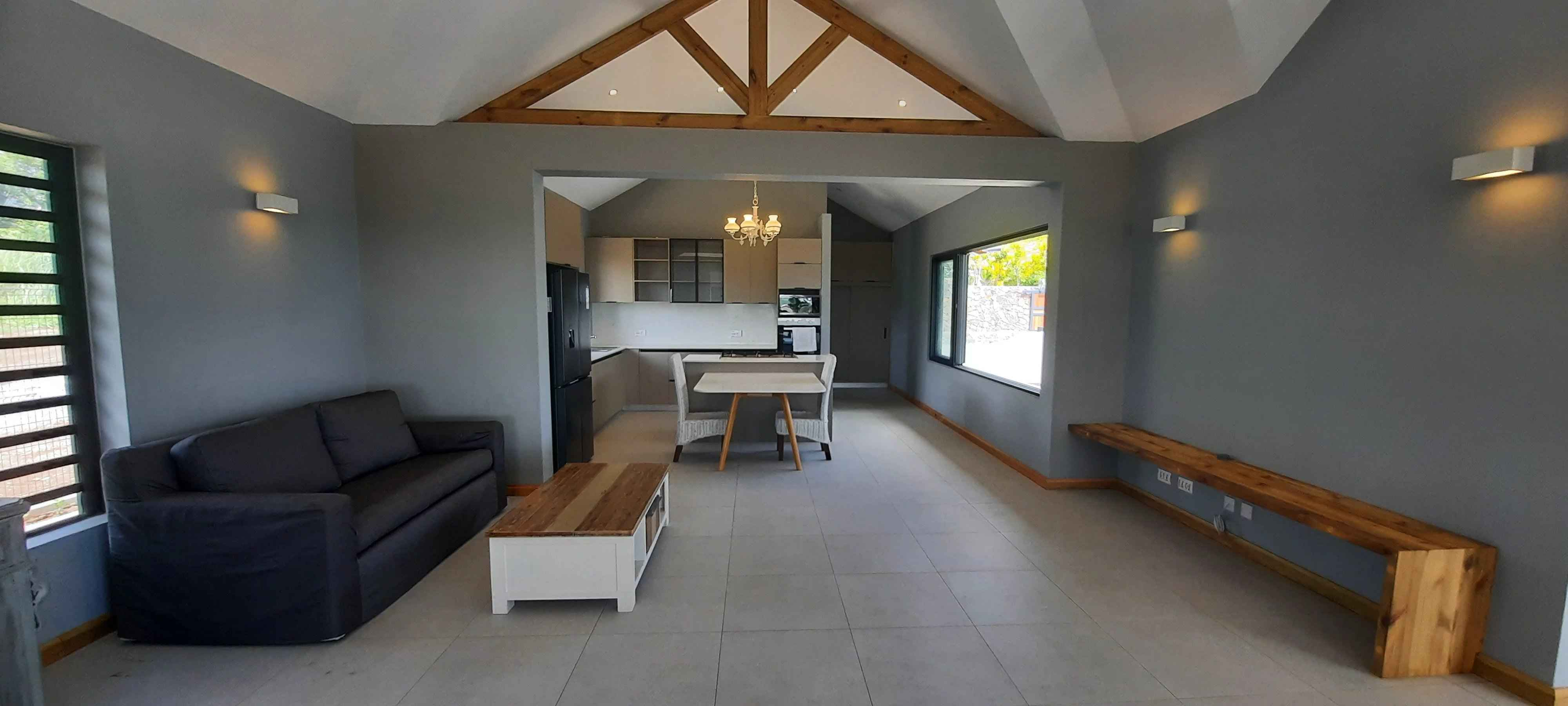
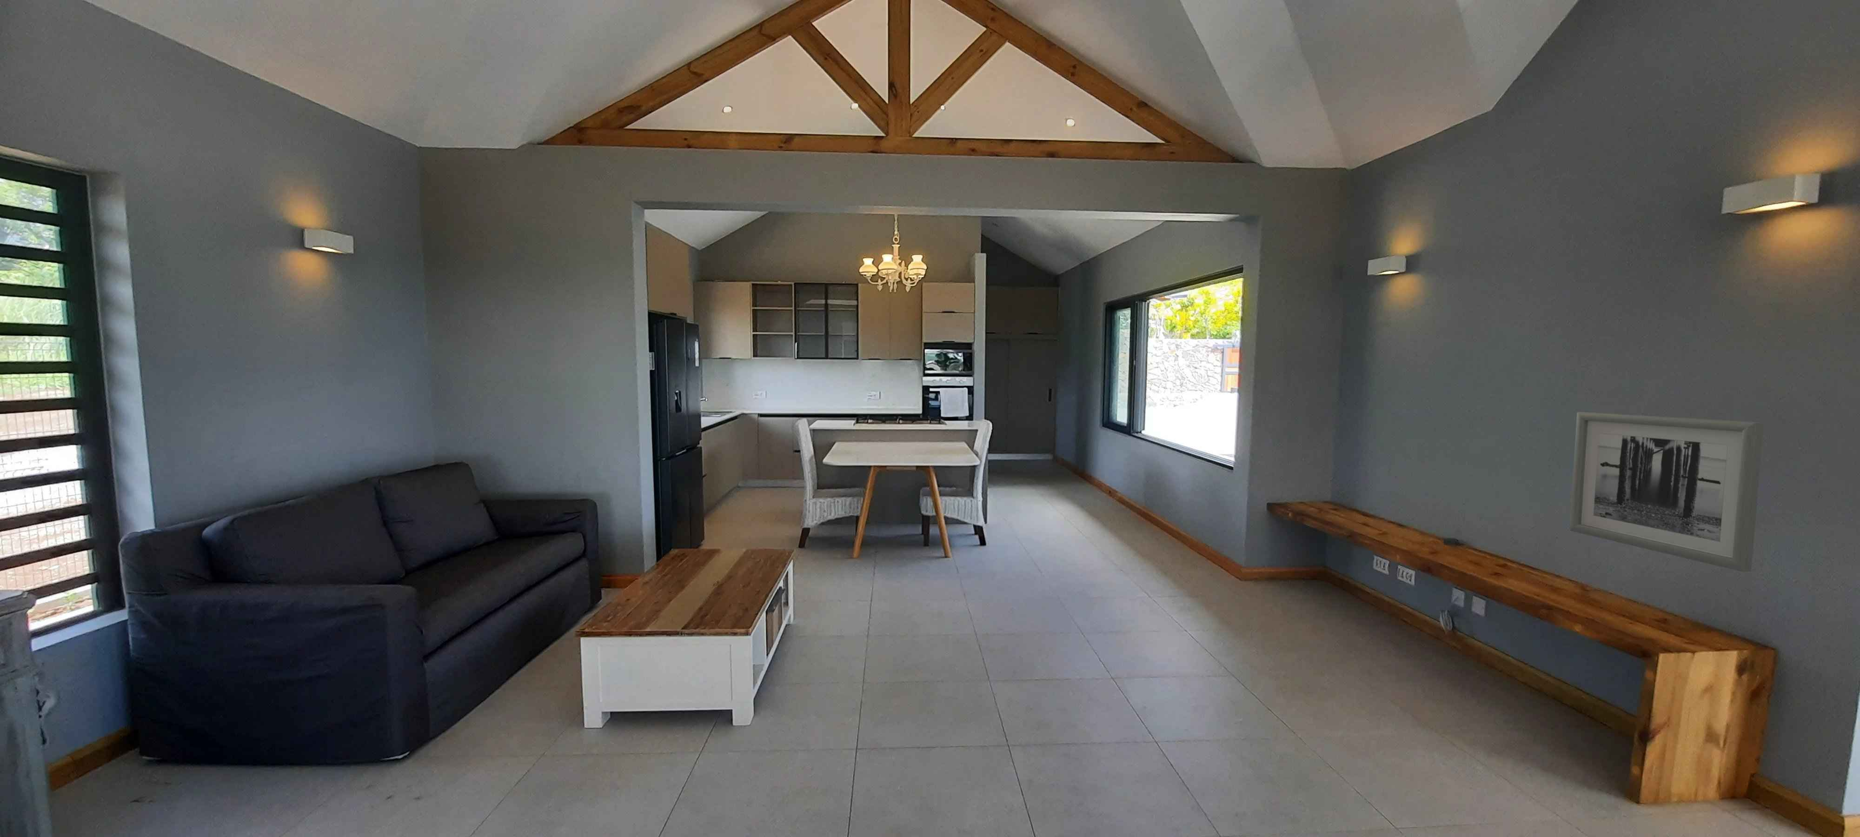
+ wall art (1654, 484)
